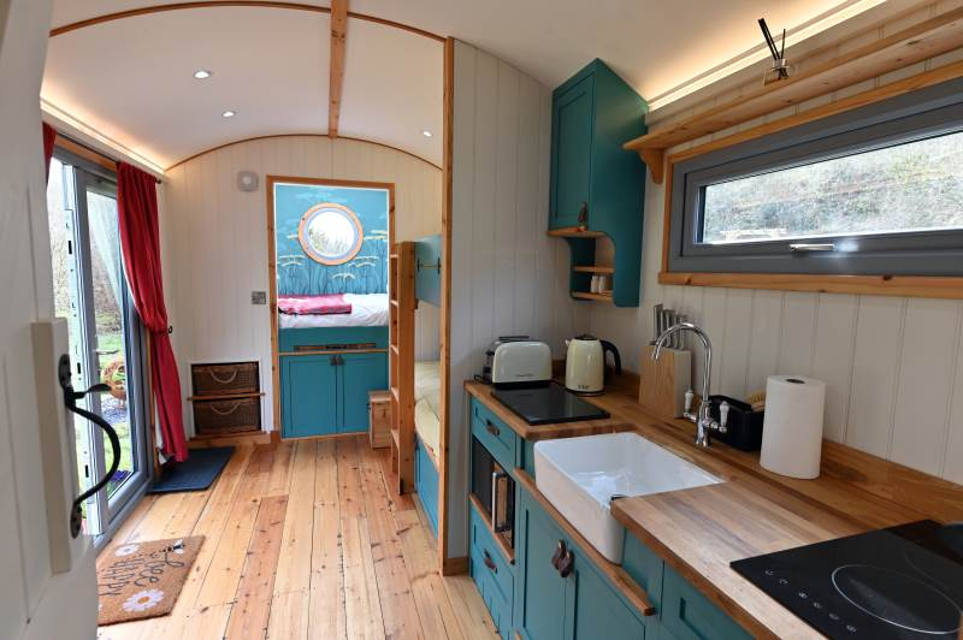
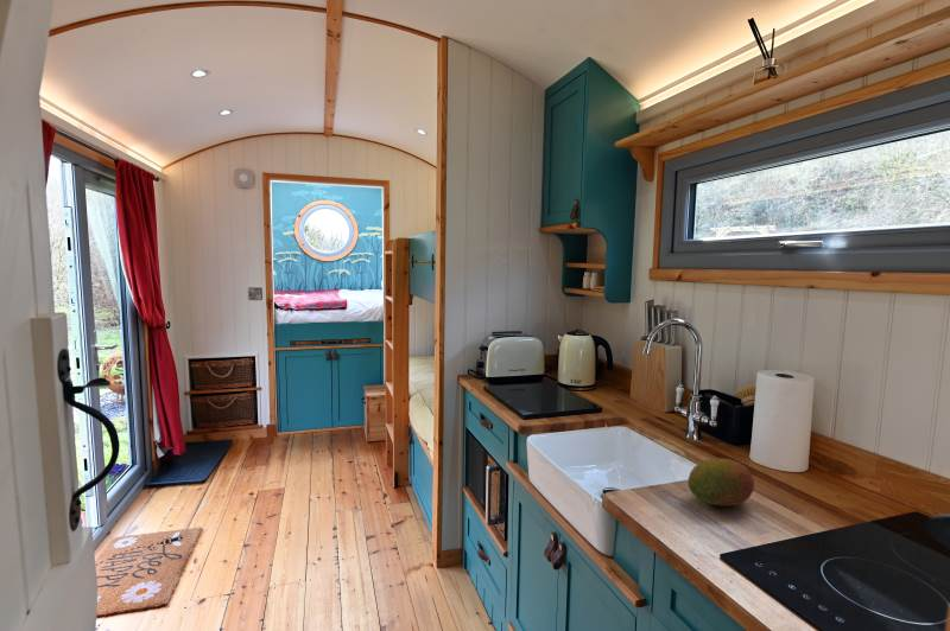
+ fruit (720, 482)
